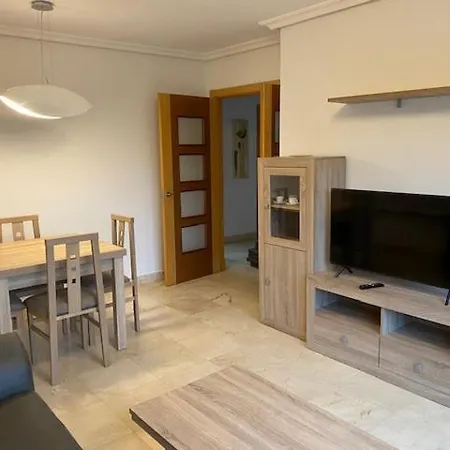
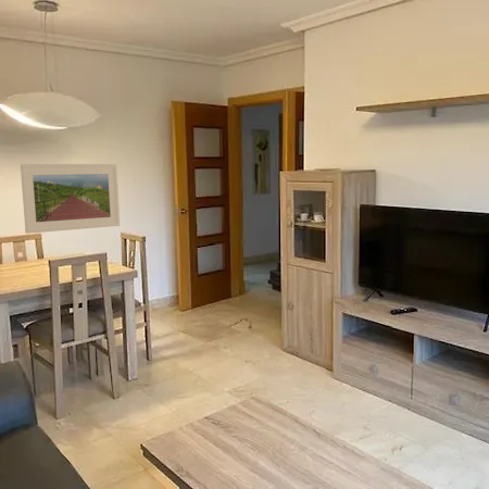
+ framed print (73, 197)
